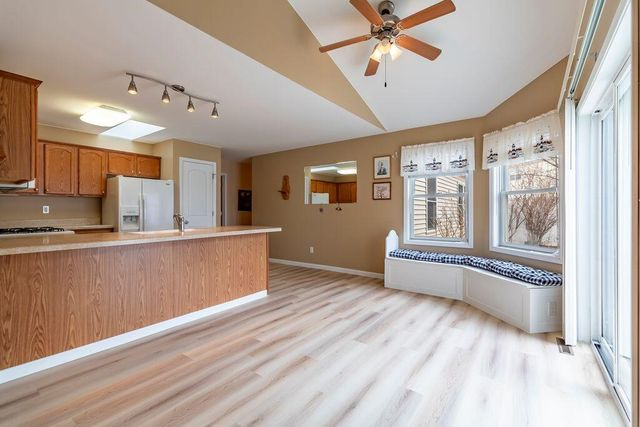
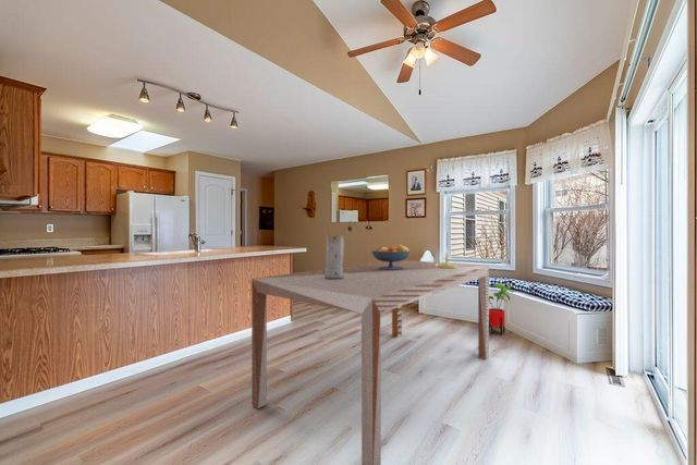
+ table (392, 323)
+ candle holder (448, 257)
+ vase (333, 256)
+ fruit bowl (390, 256)
+ house plant (497, 307)
